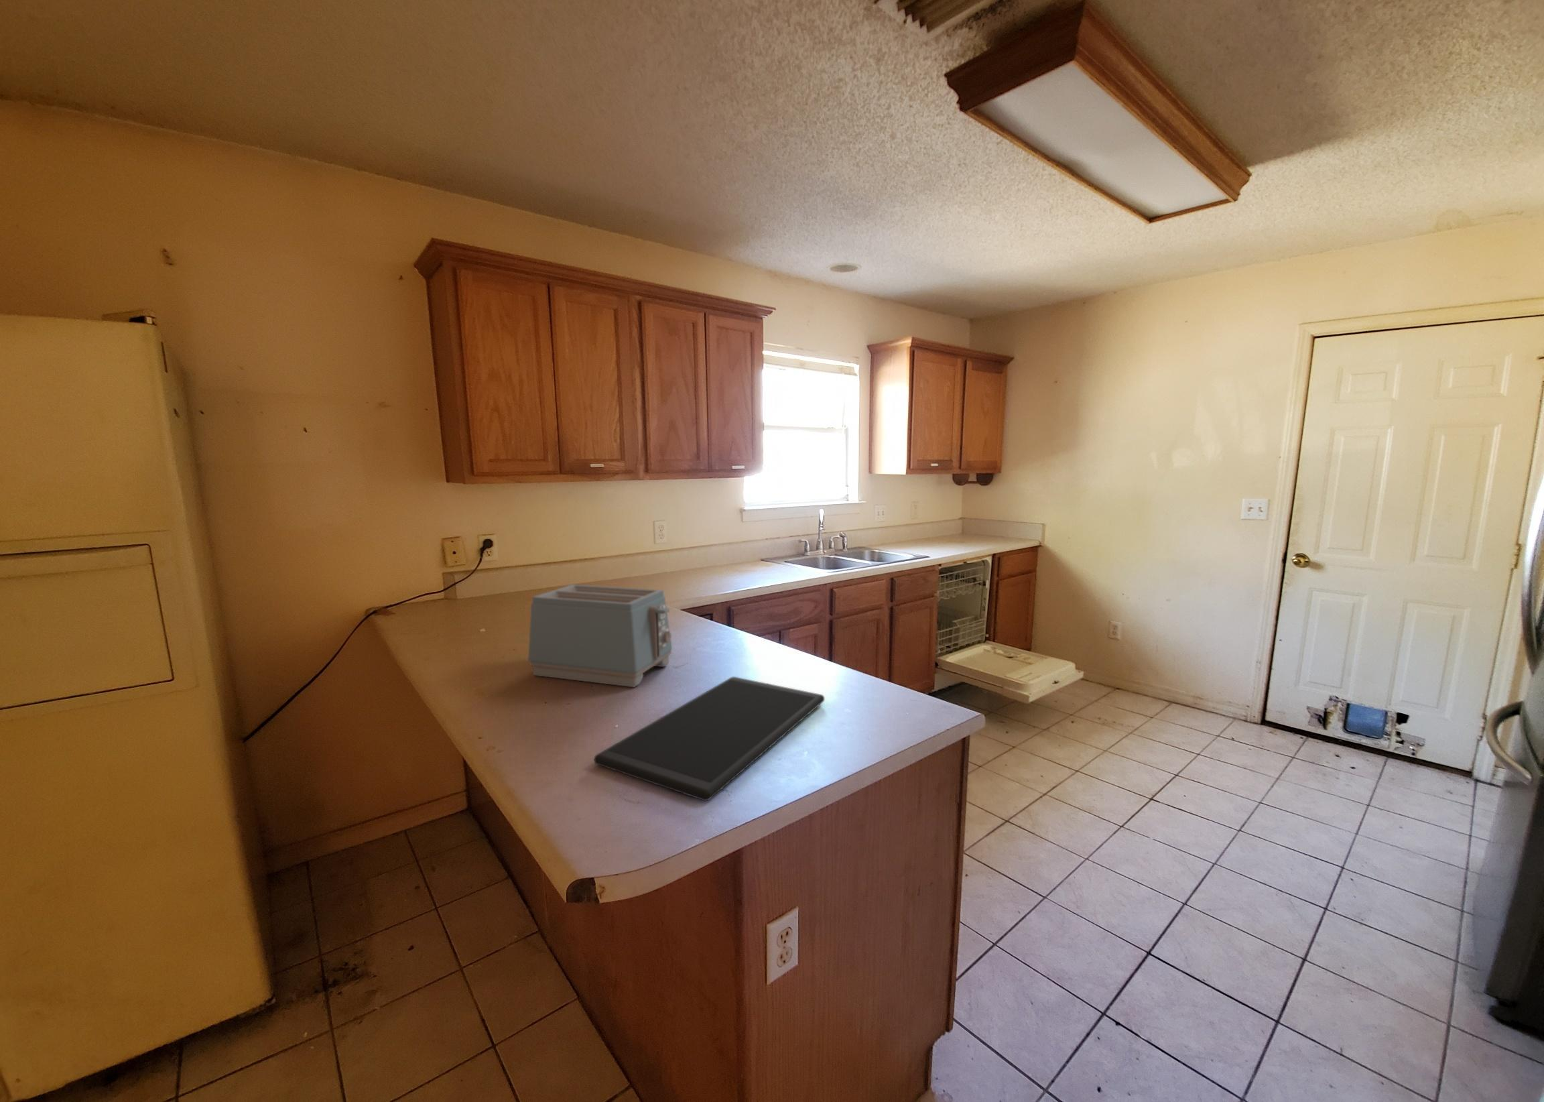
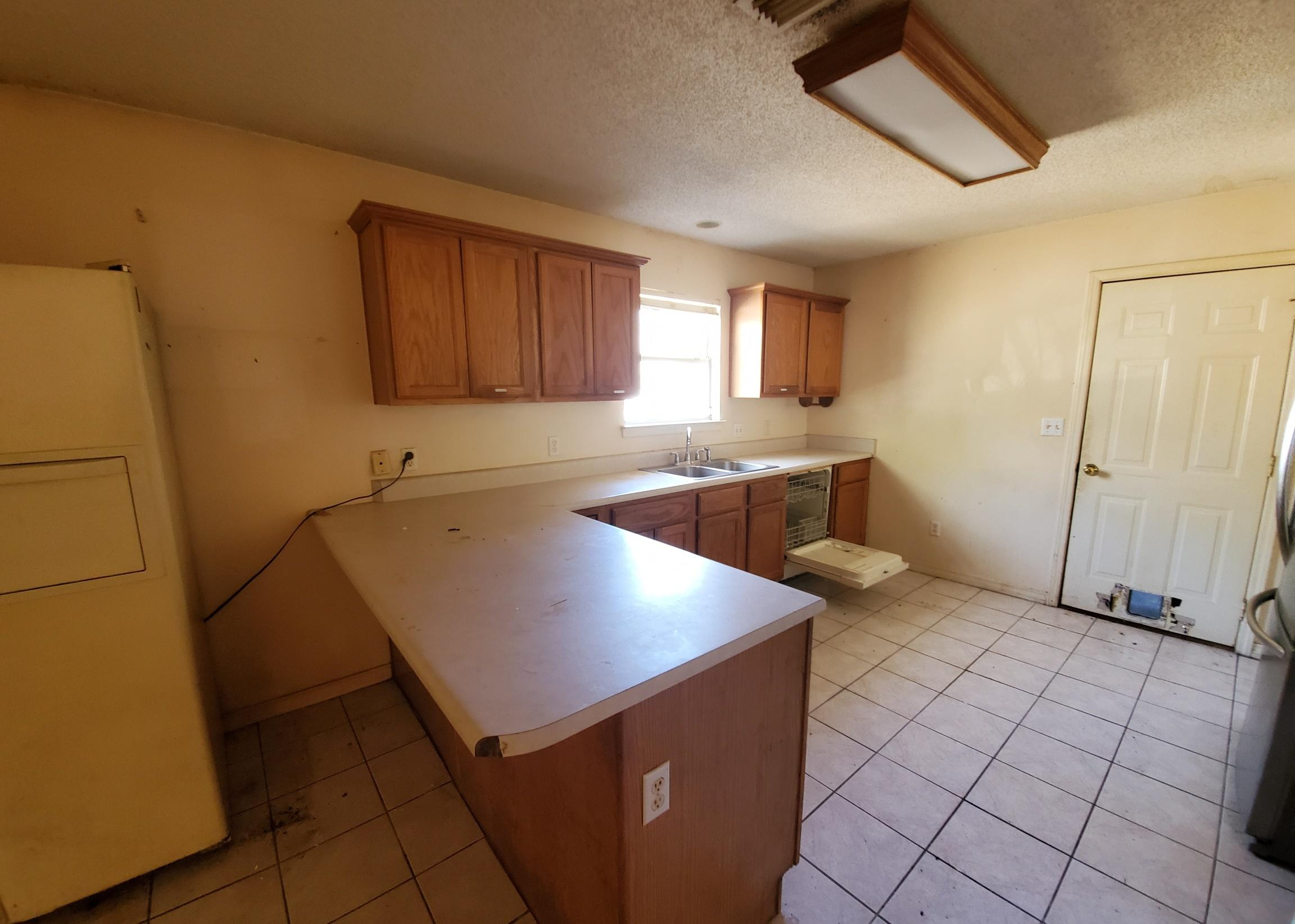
- toaster (607, 632)
- cutting board (721, 725)
